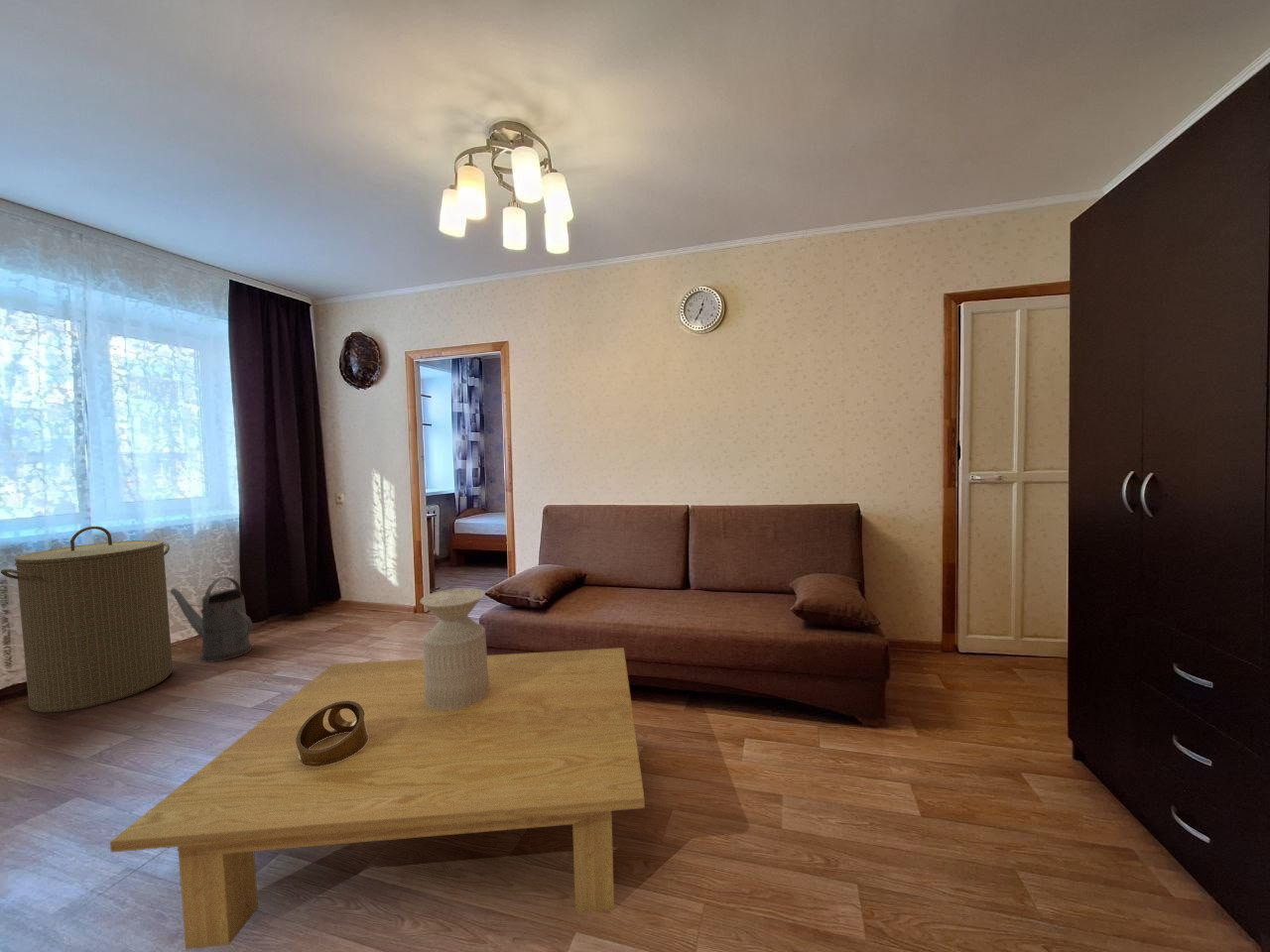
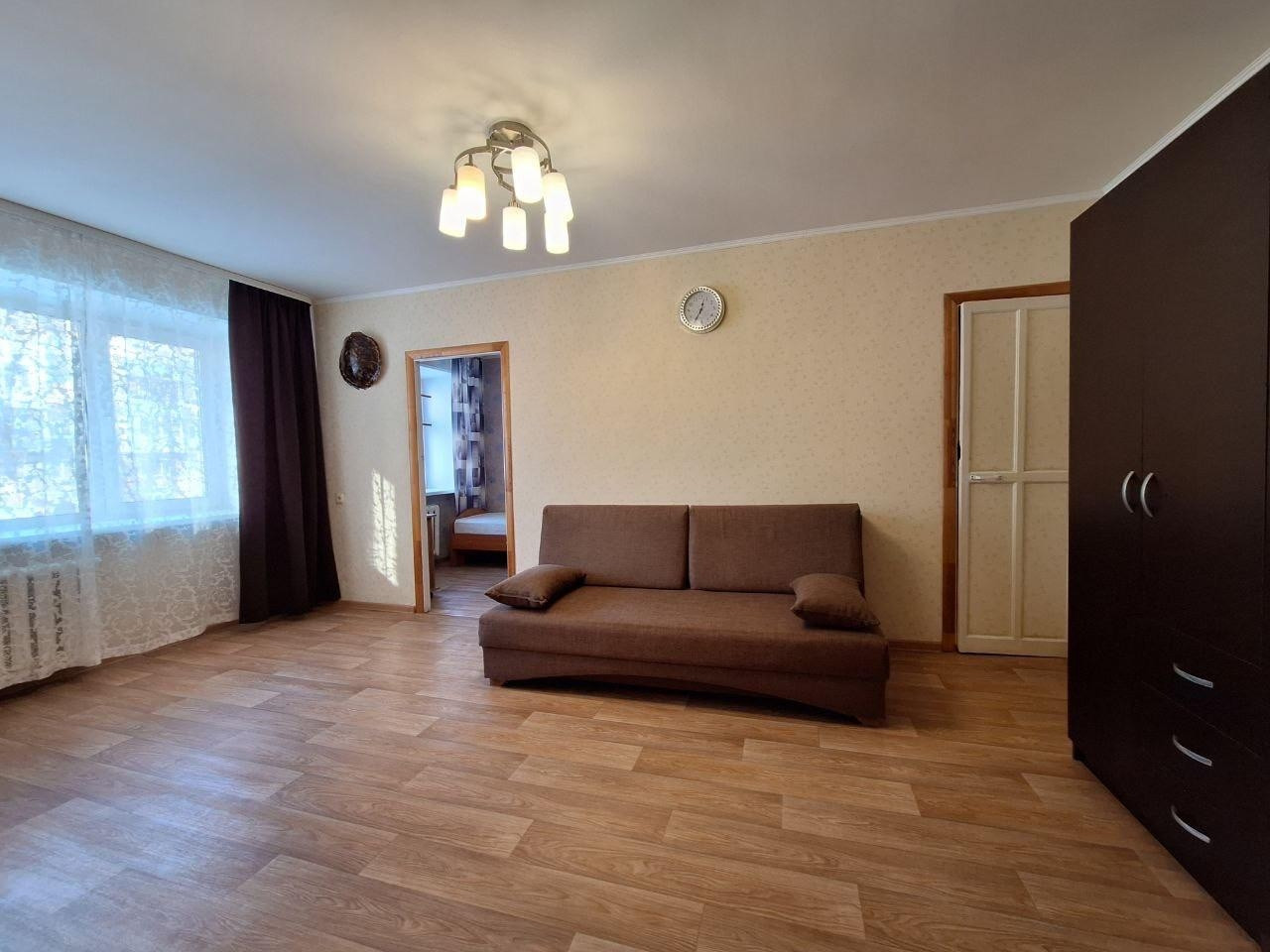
- laundry hamper (99, 607)
- watering can (211, 615)
- side table (455, 645)
- coffee table (450, 766)
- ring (333, 728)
